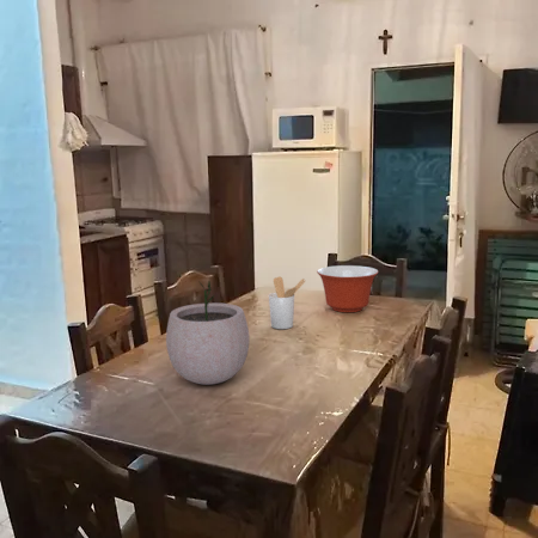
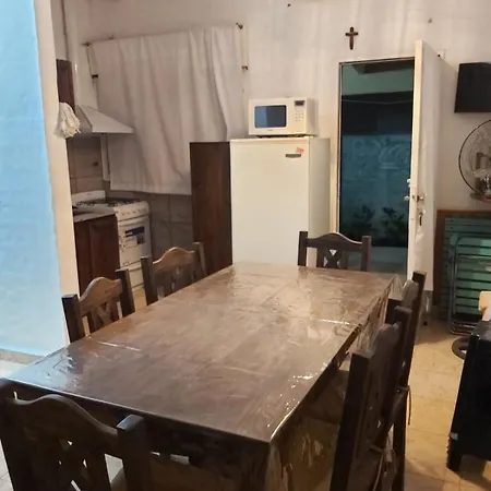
- mixing bowl (347, 289)
- utensil holder (288, 301)
- plant pot (207, 330)
